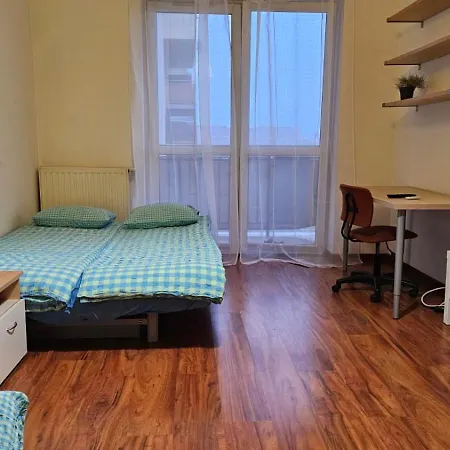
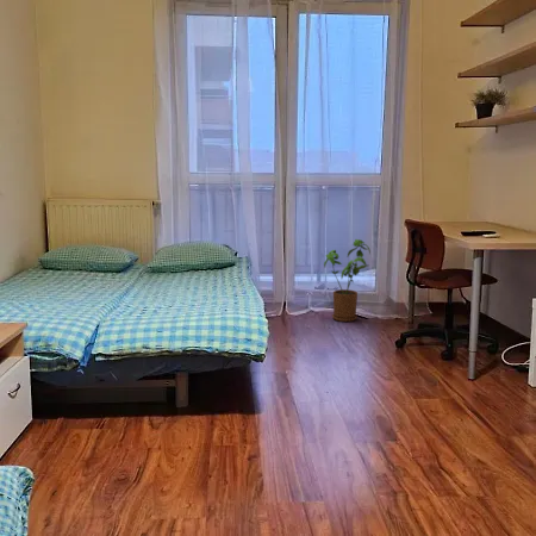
+ house plant (348, 280)
